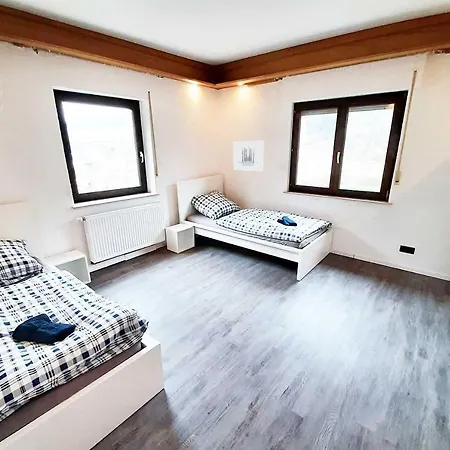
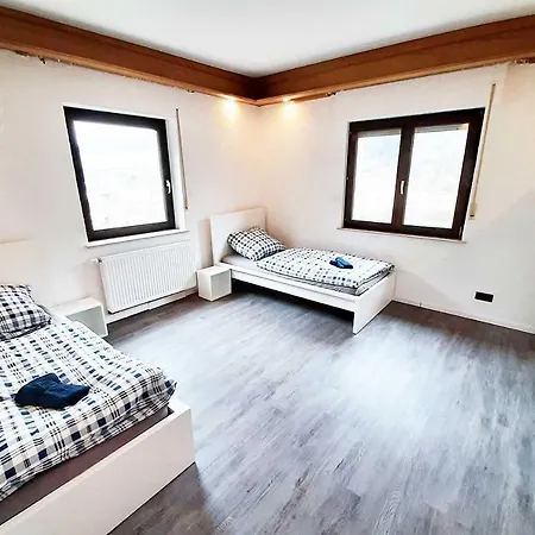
- wall art (247, 156)
